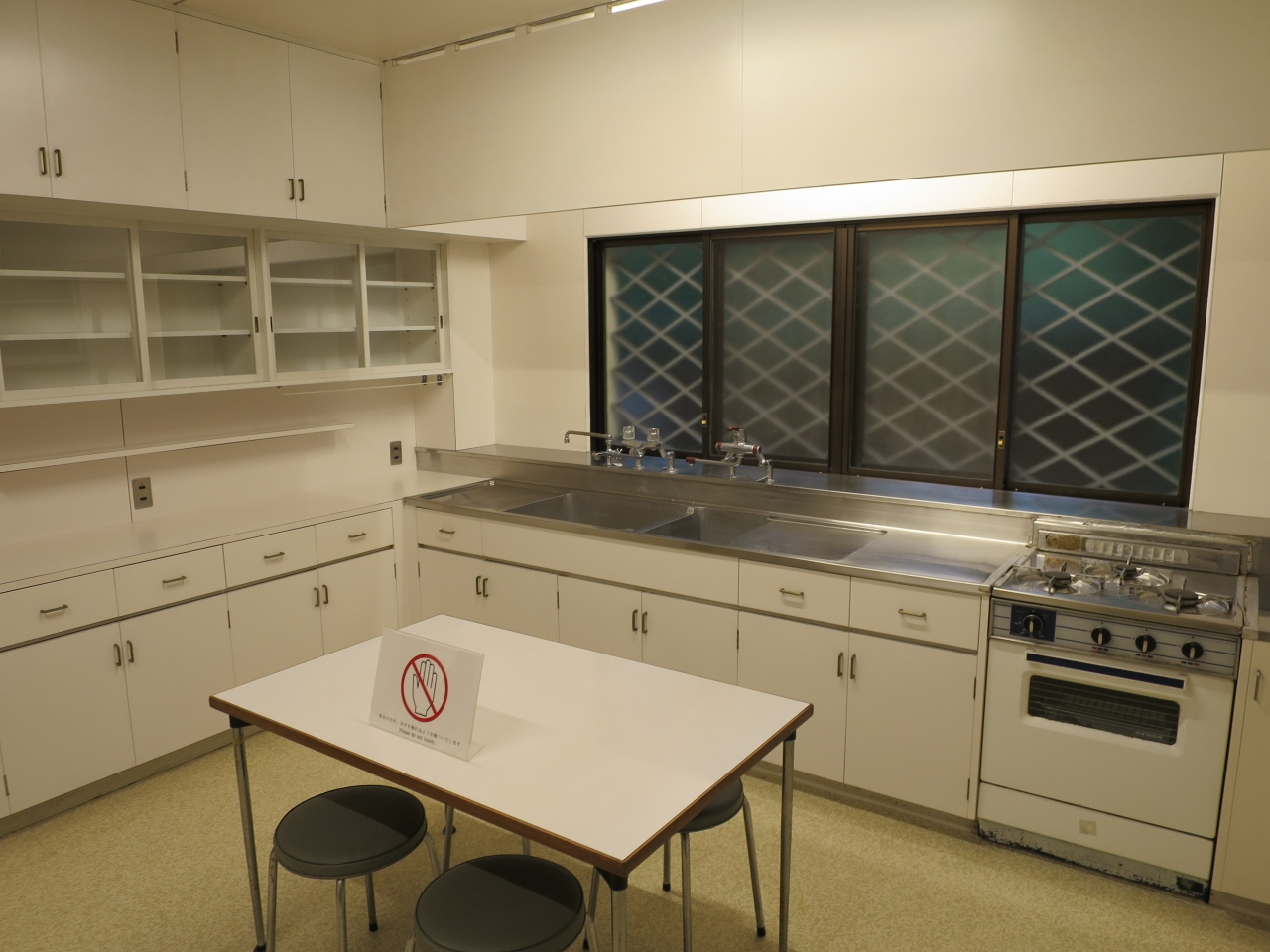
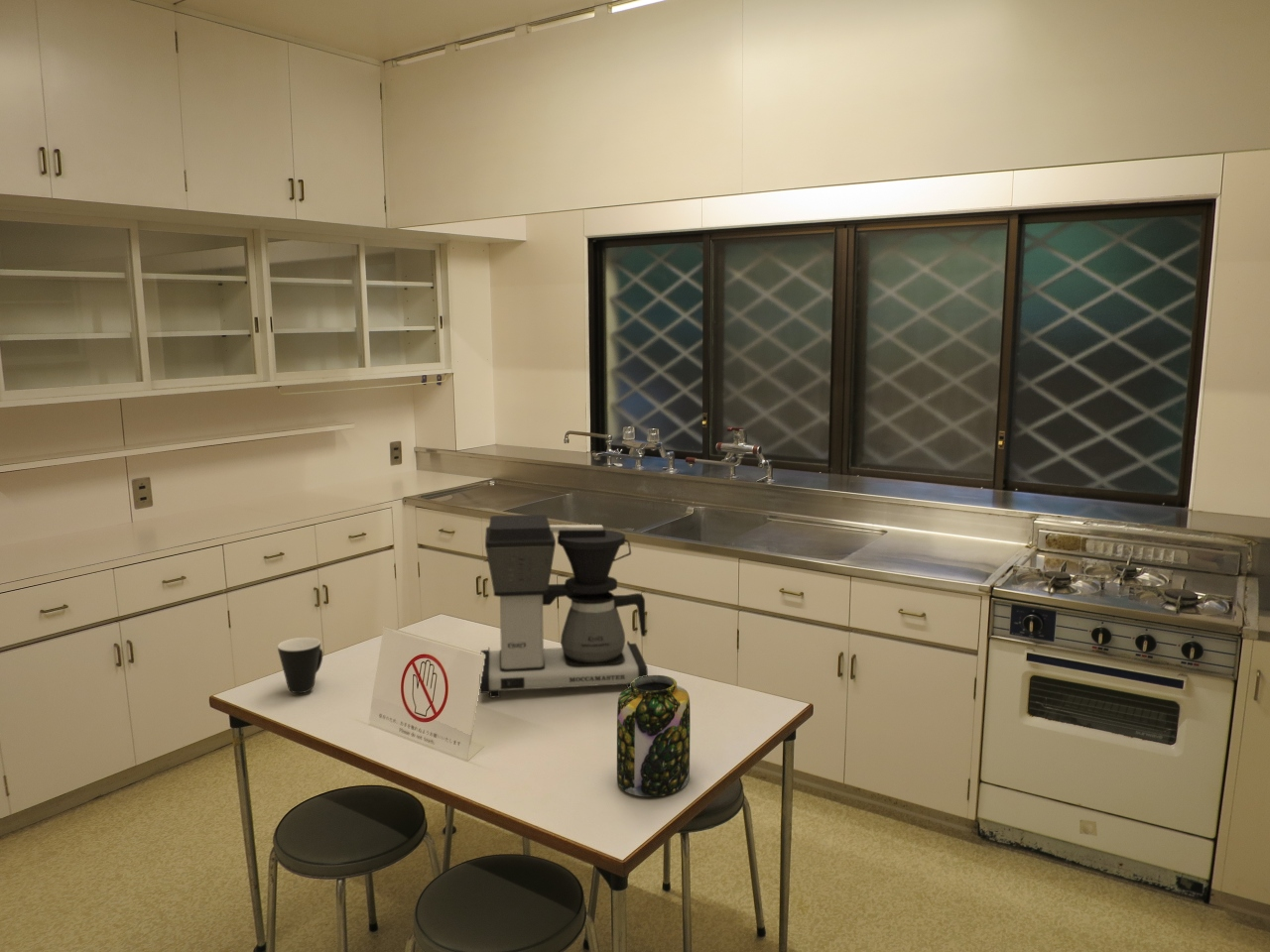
+ jar (653, 731)
+ mug (304, 665)
+ coffee maker (563, 596)
